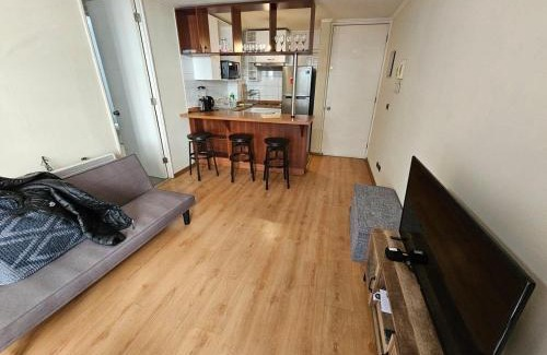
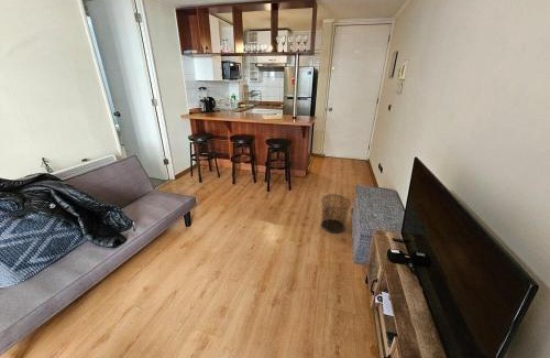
+ waste bin (333, 214)
